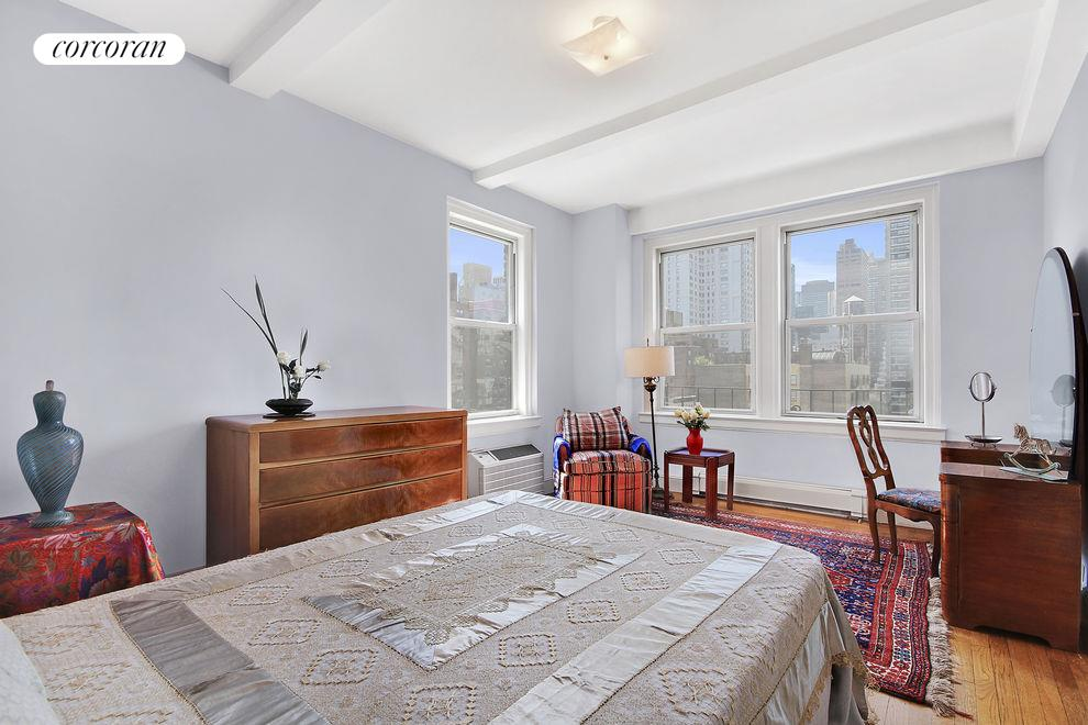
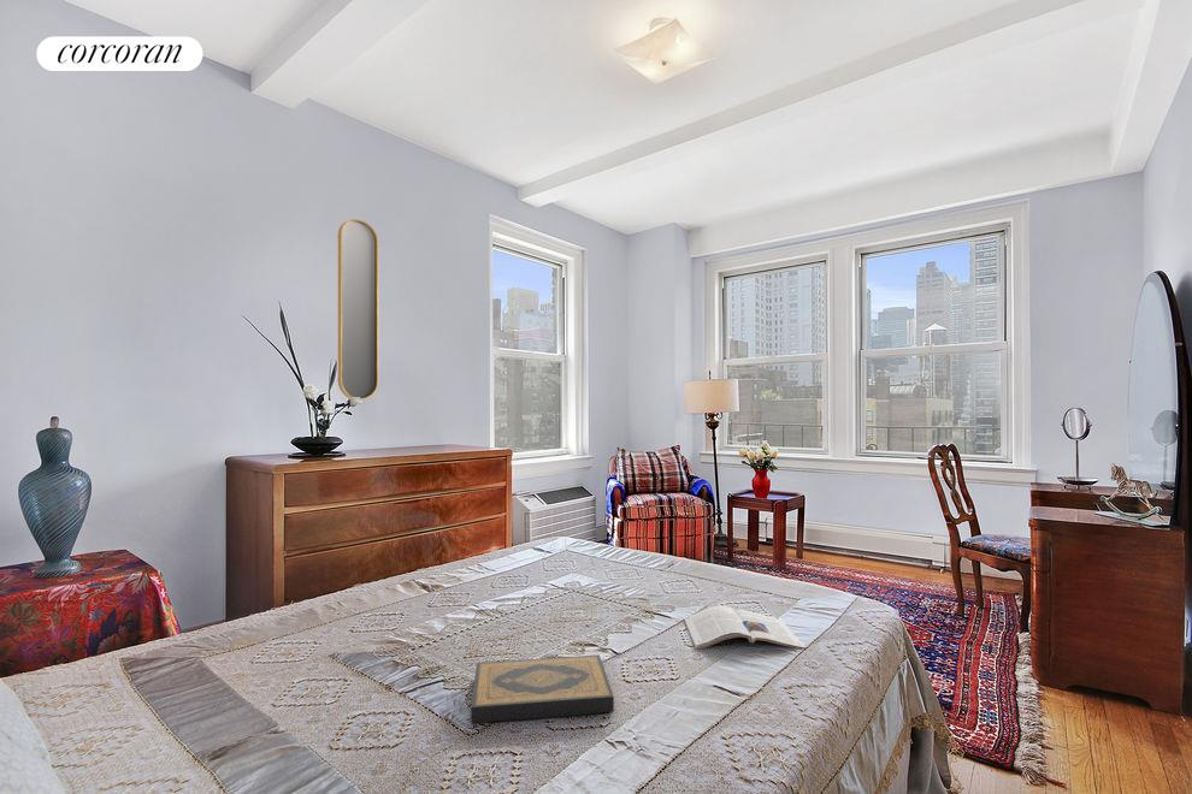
+ home mirror (358, 309)
+ magazine (740, 626)
+ hardback book (541, 686)
